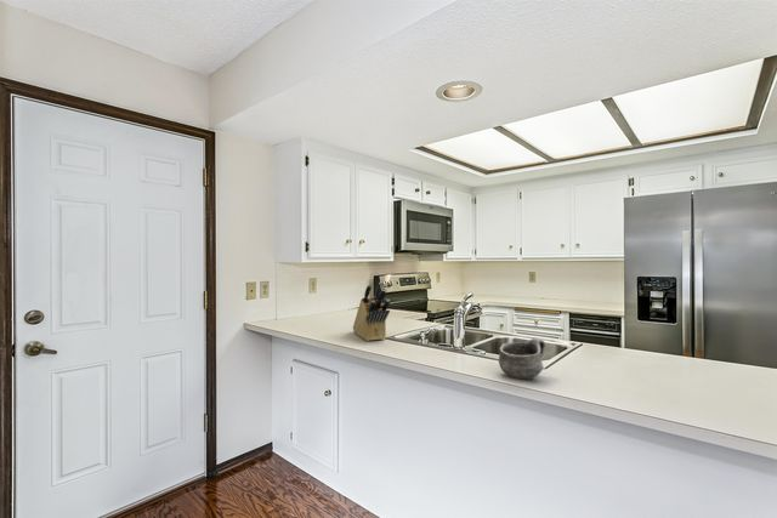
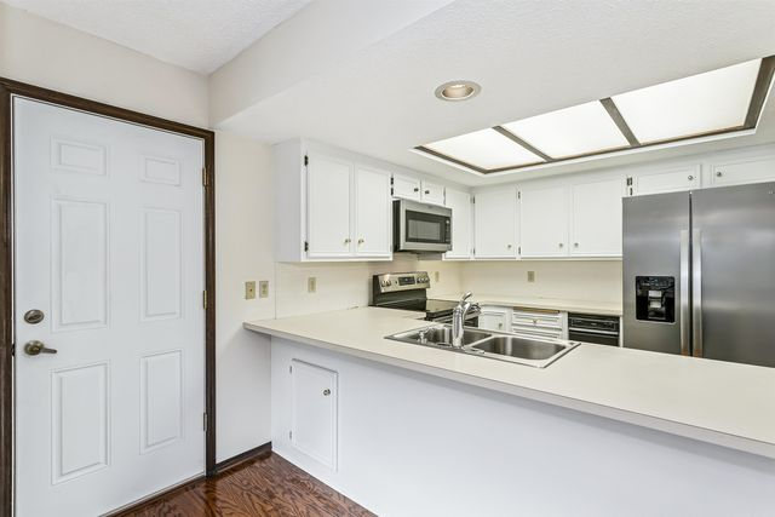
- bowl (522, 357)
- knife block (370, 308)
